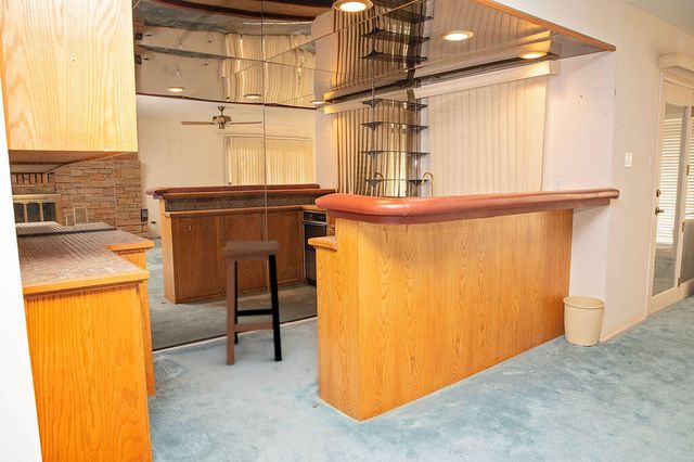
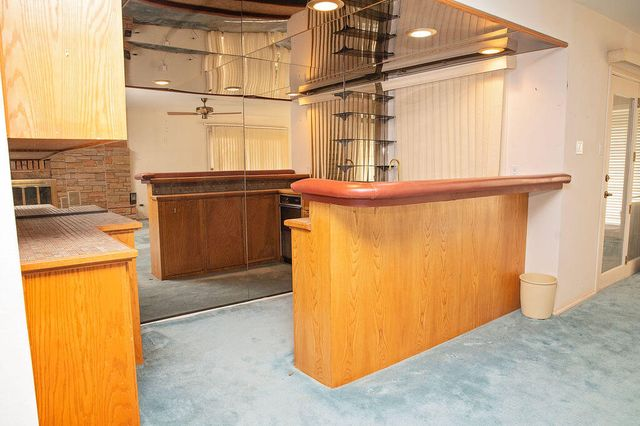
- bar stool (253, 309)
